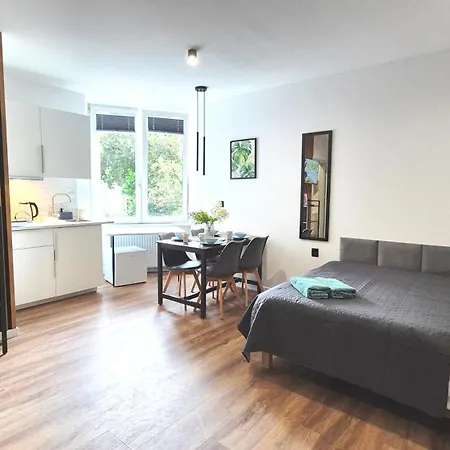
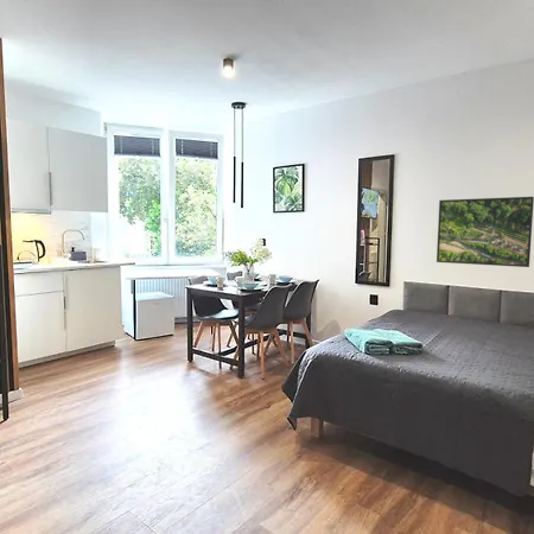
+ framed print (481, 231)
